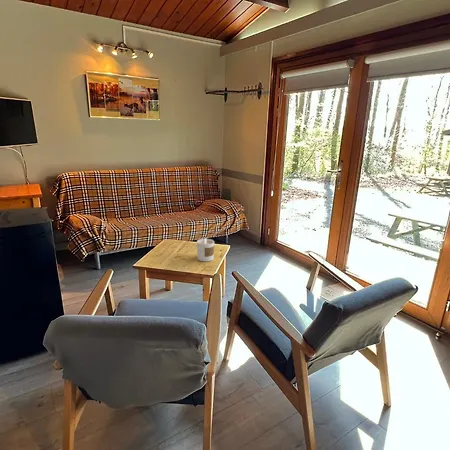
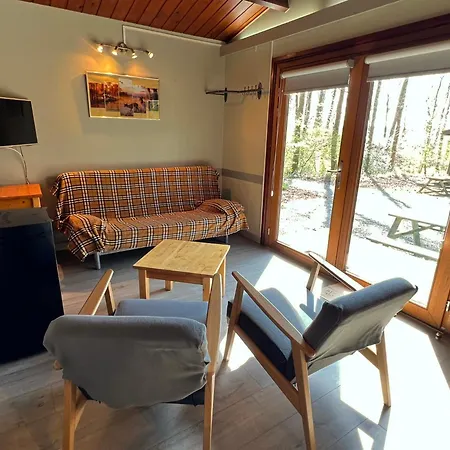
- candle (205, 248)
